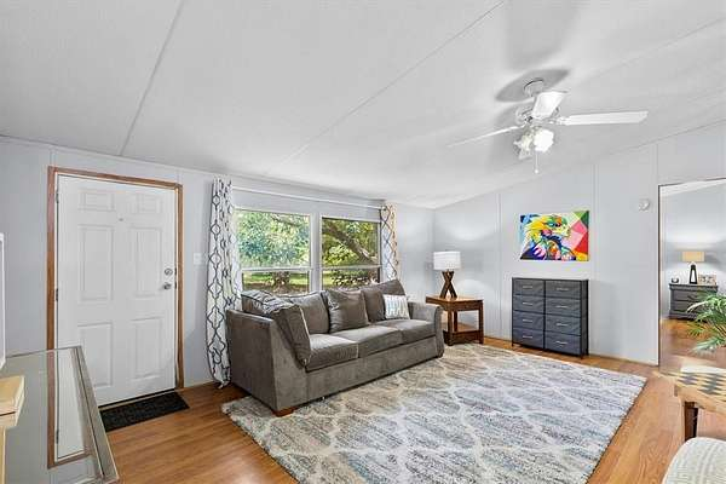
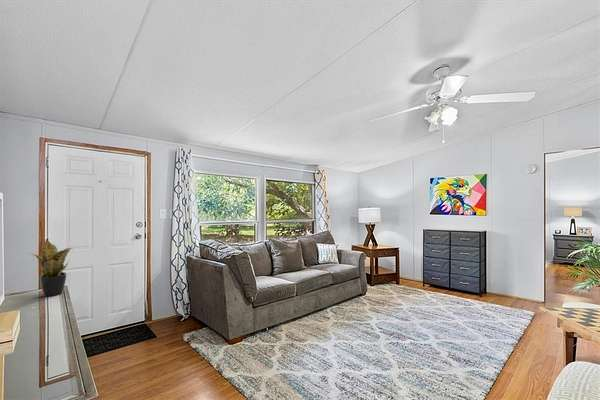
+ potted plant (55, 265)
